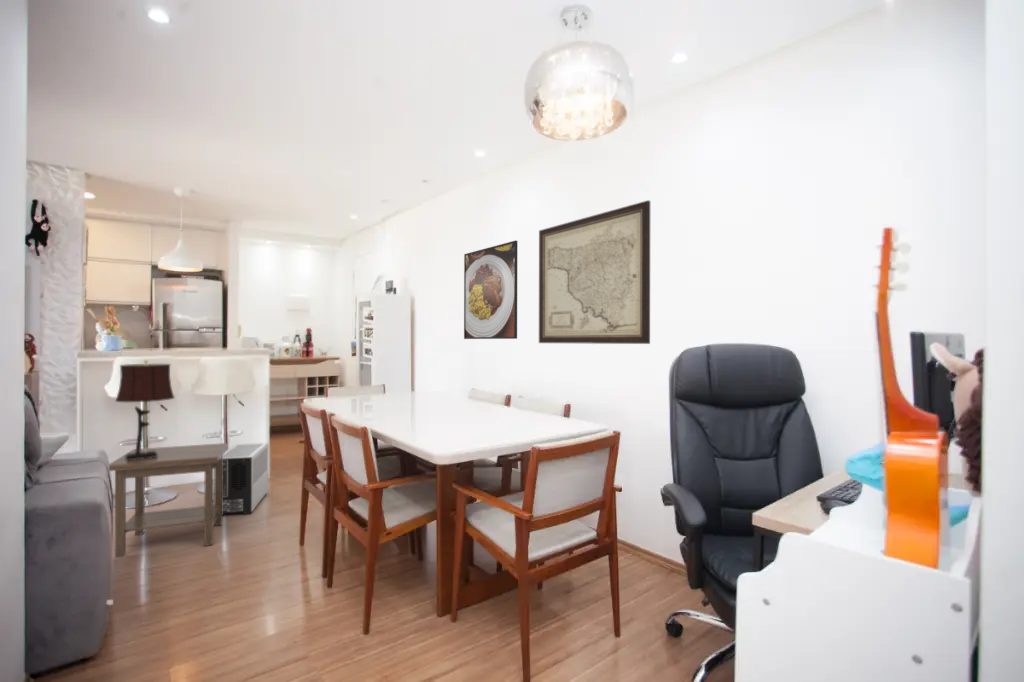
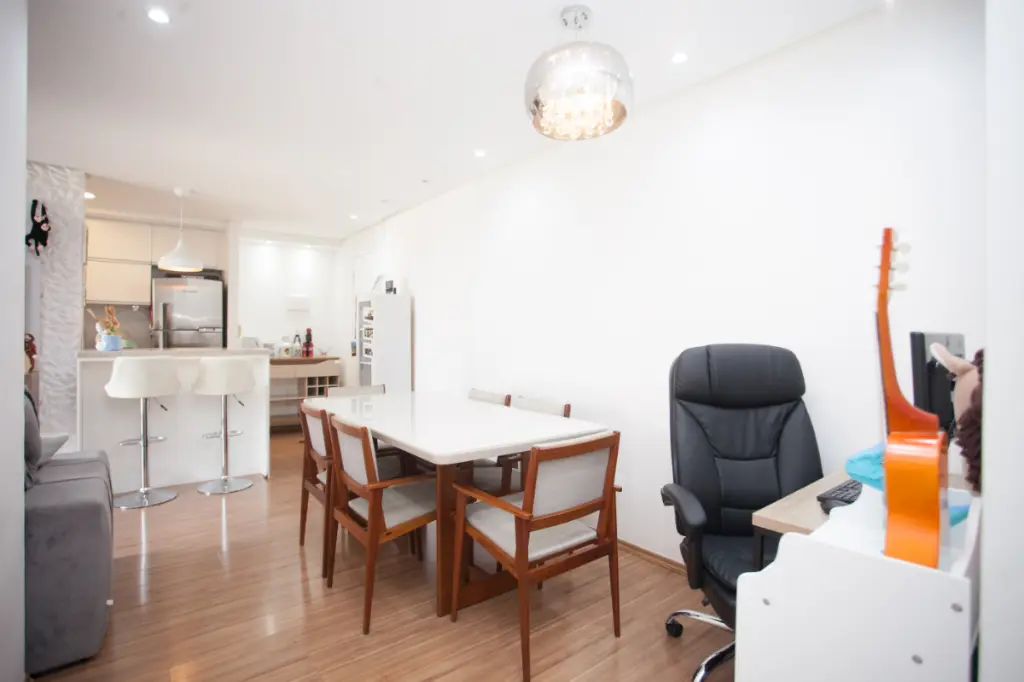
- wall art (587, 280)
- table lamp (145, 407)
- air purifier (243, 476)
- side table (173, 509)
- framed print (488, 293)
